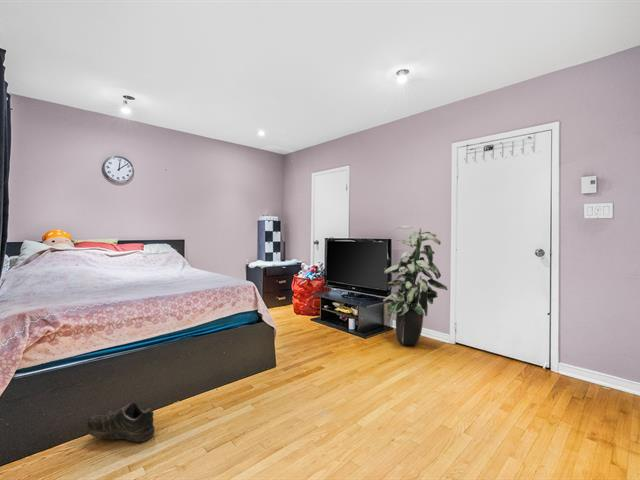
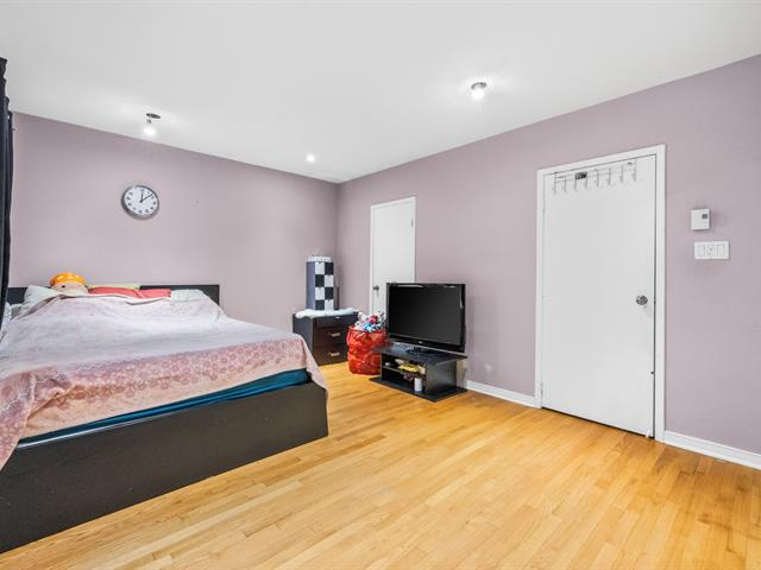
- shoe (120, 420)
- indoor plant (410, 284)
